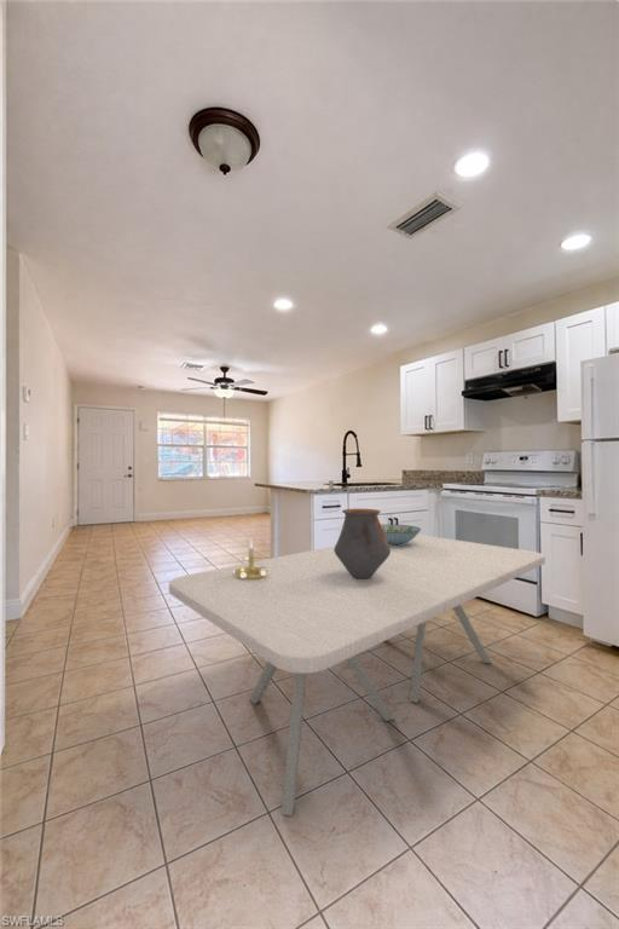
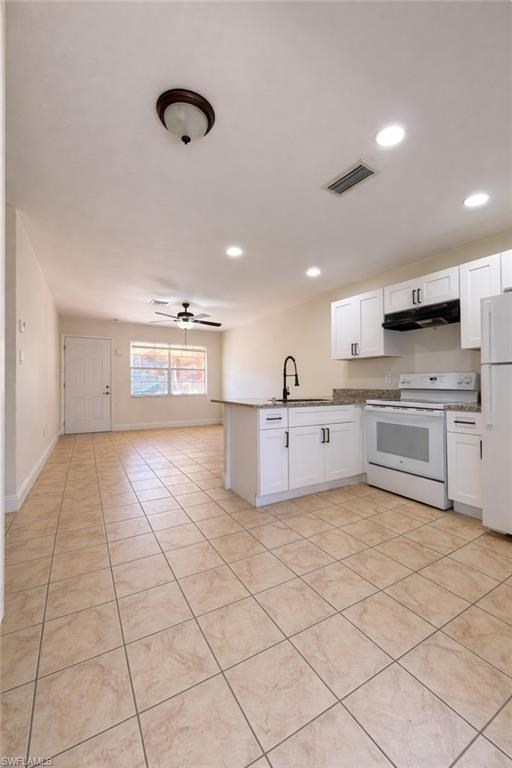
- dining table (377, 630)
- vase (361, 543)
- candle holder (253, 556)
- decorative bowl (394, 535)
